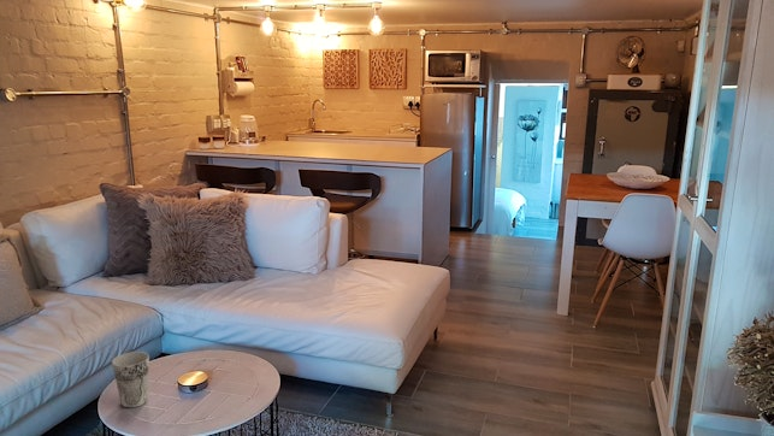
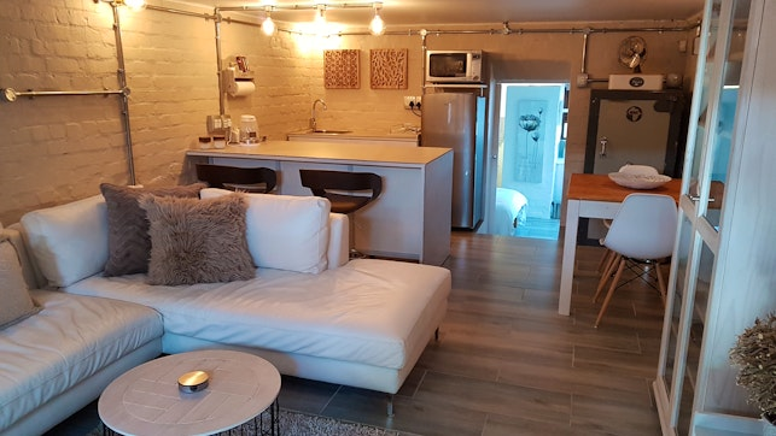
- cup (132, 379)
